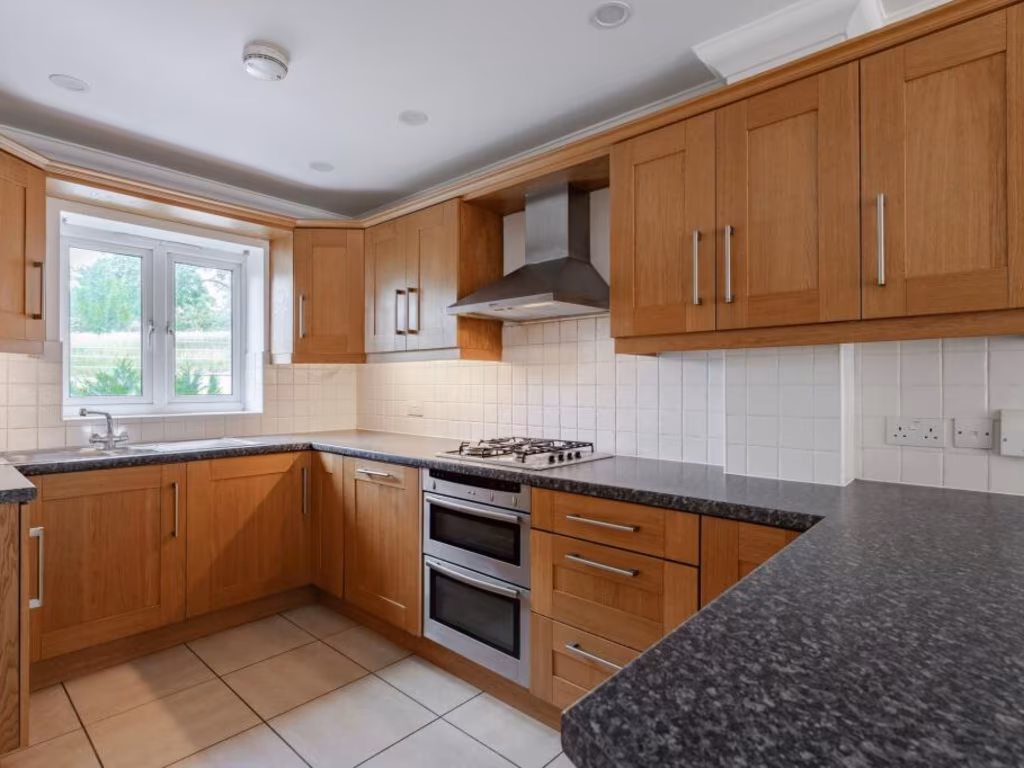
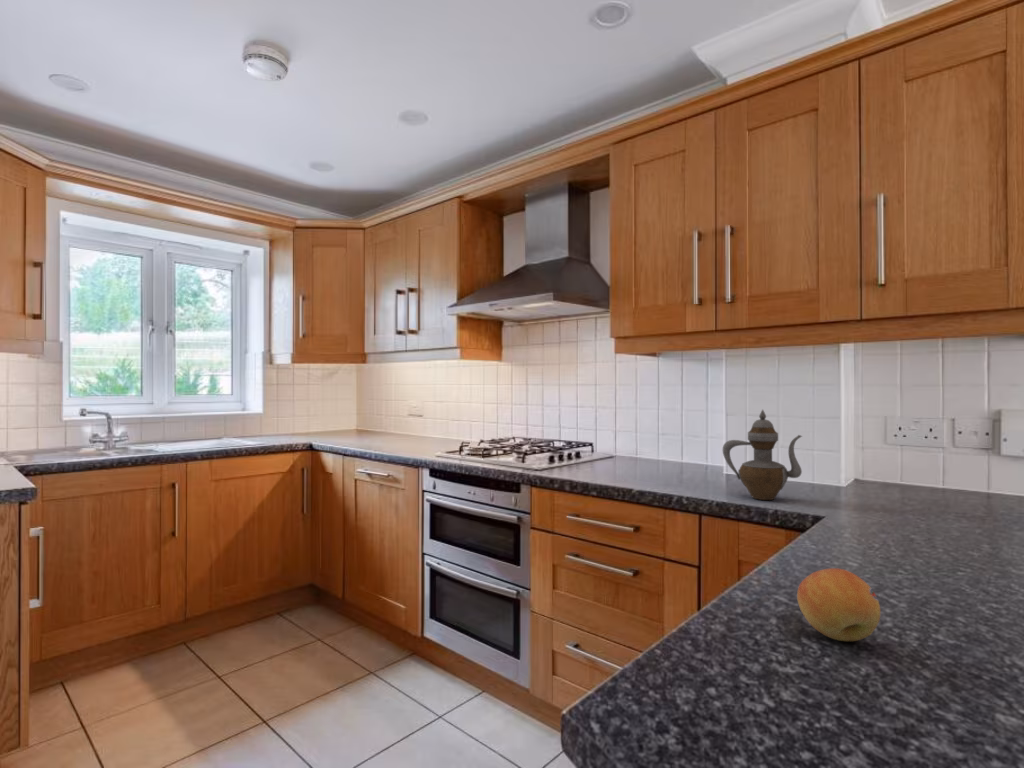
+ teapot (761, 453)
+ fruit (838, 604)
